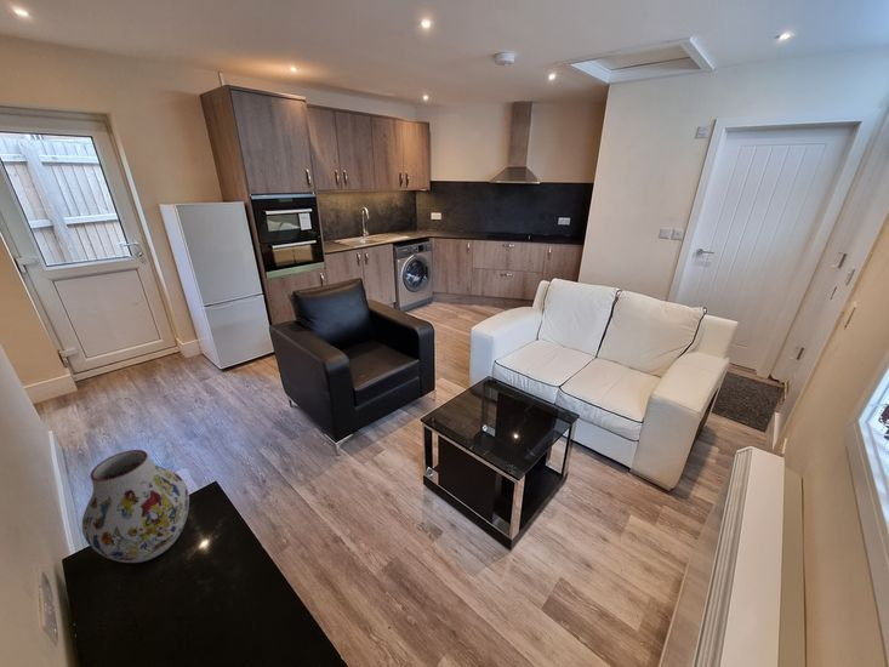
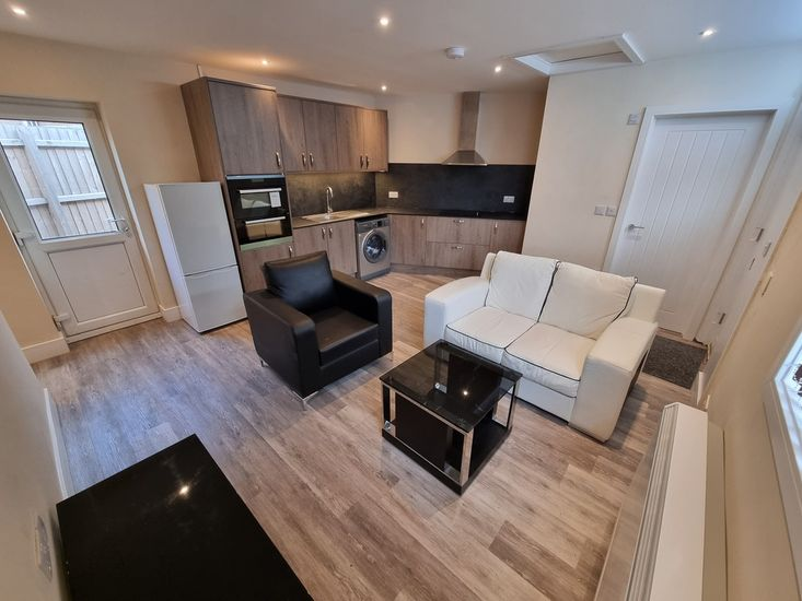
- vase (137, 506)
